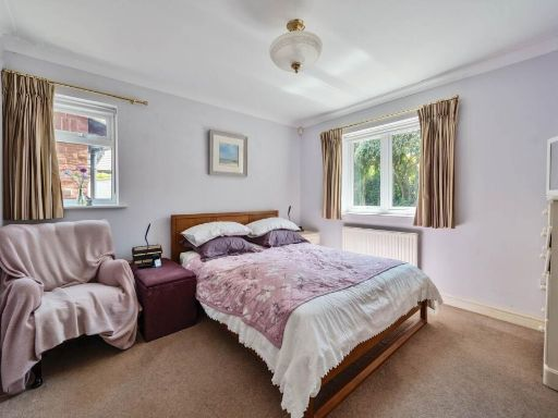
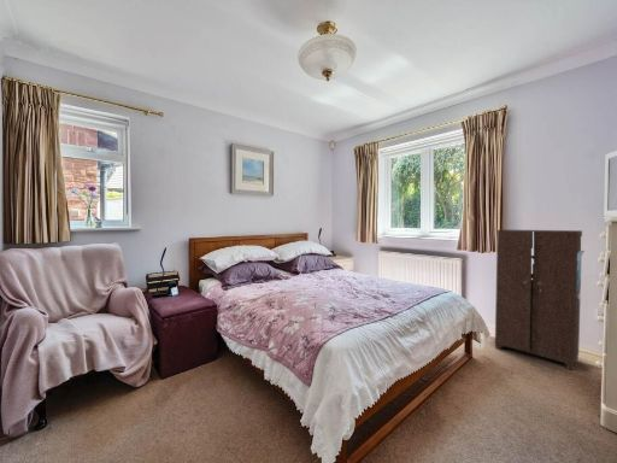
+ cabinet (536, 292)
